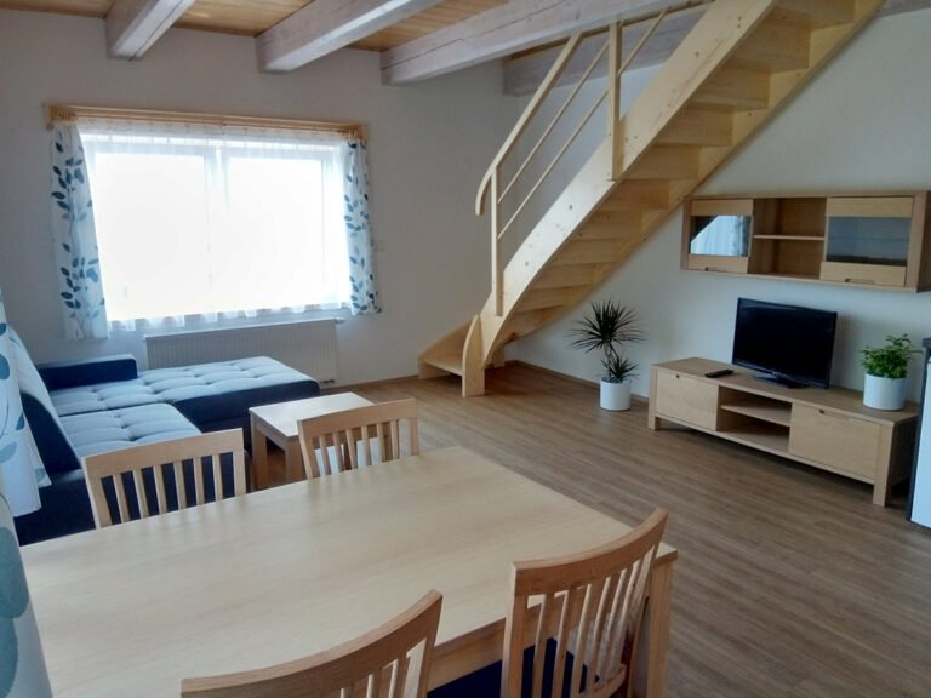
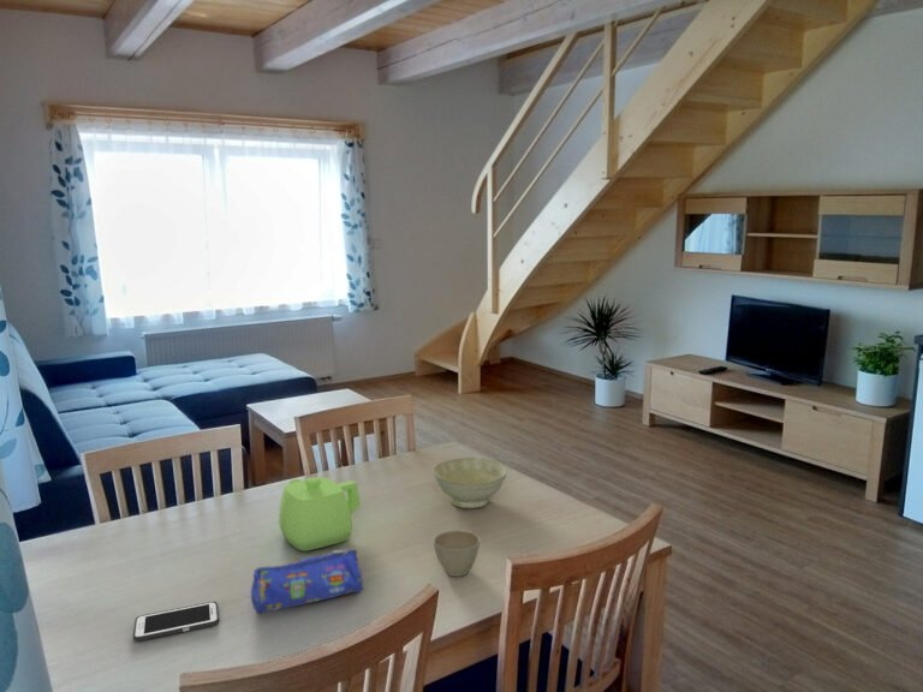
+ bowl (470, 484)
+ pencil case (308, 578)
+ cell phone (177, 620)
+ teapot (317, 502)
+ flower pot (457, 555)
